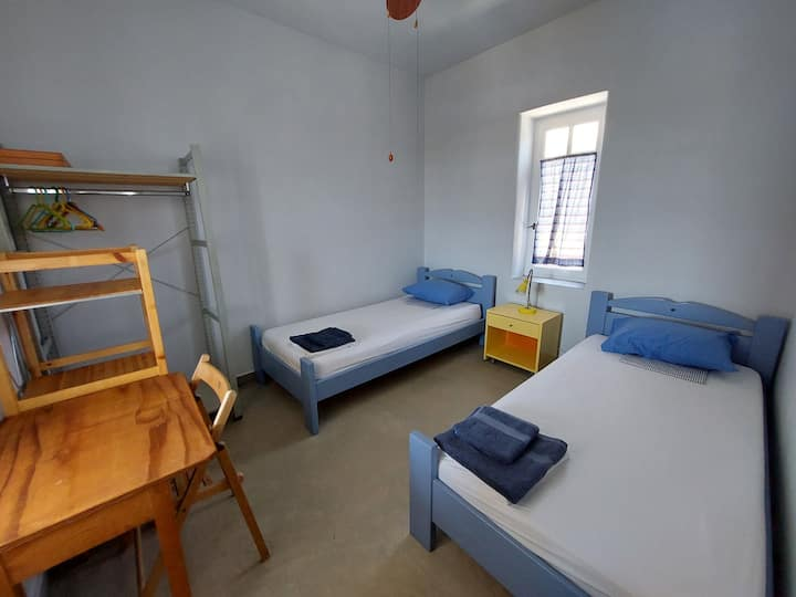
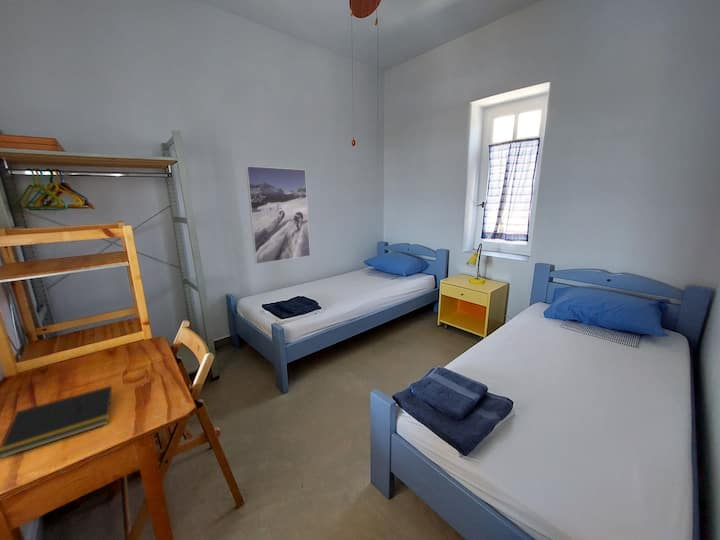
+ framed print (281, 215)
+ notepad (62, 417)
